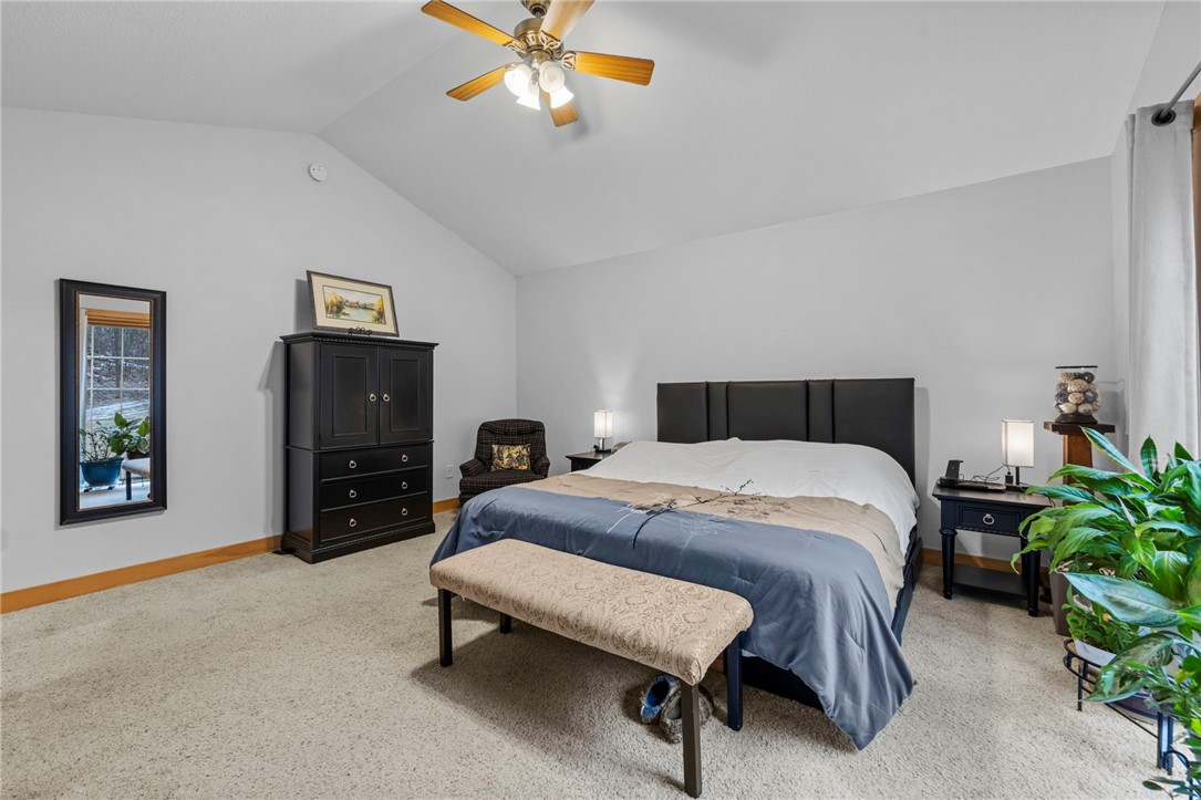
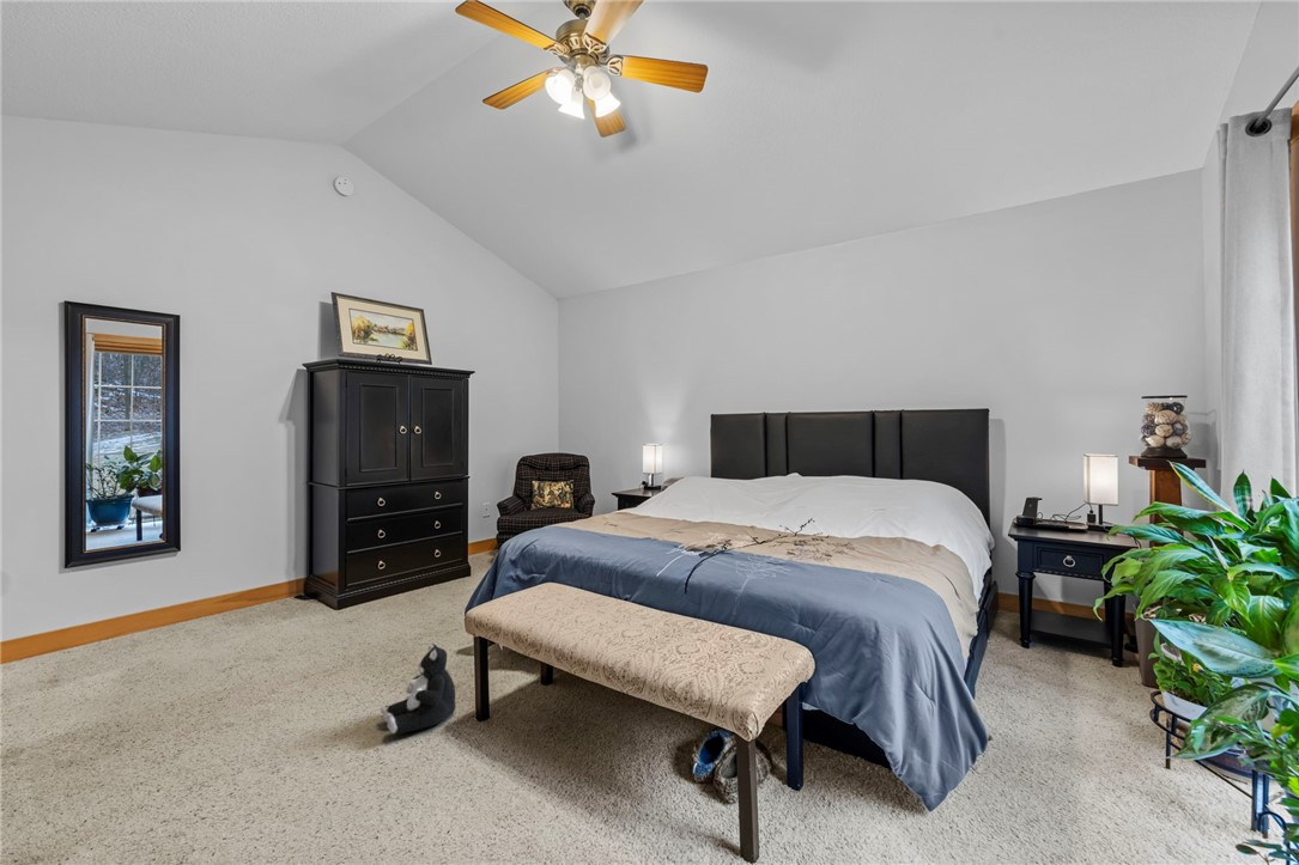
+ plush toy (420, 684)
